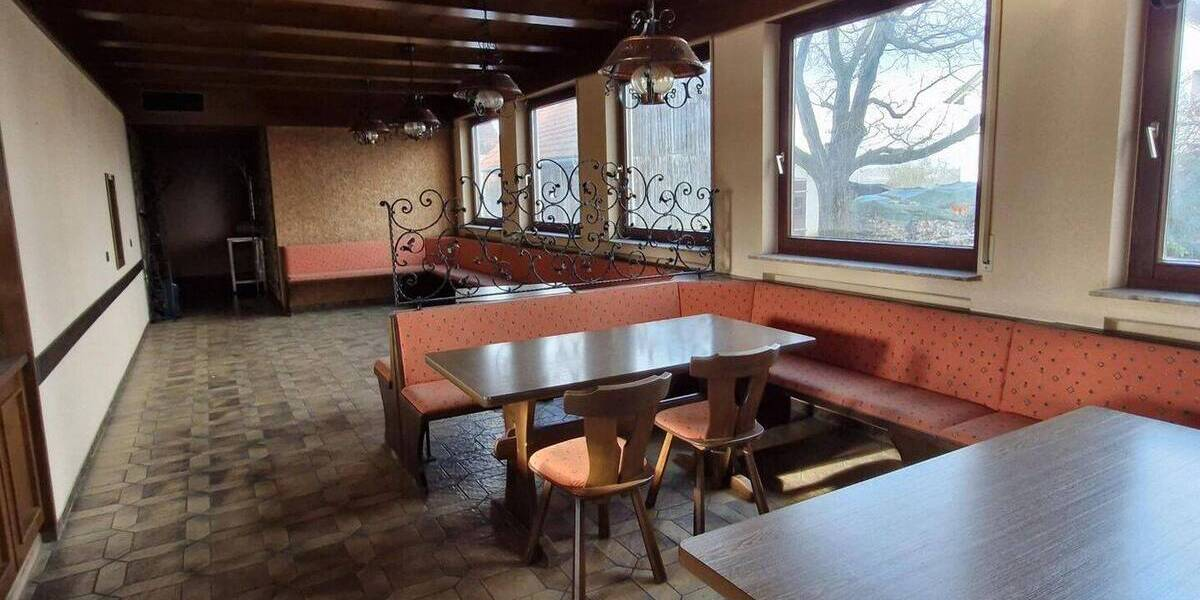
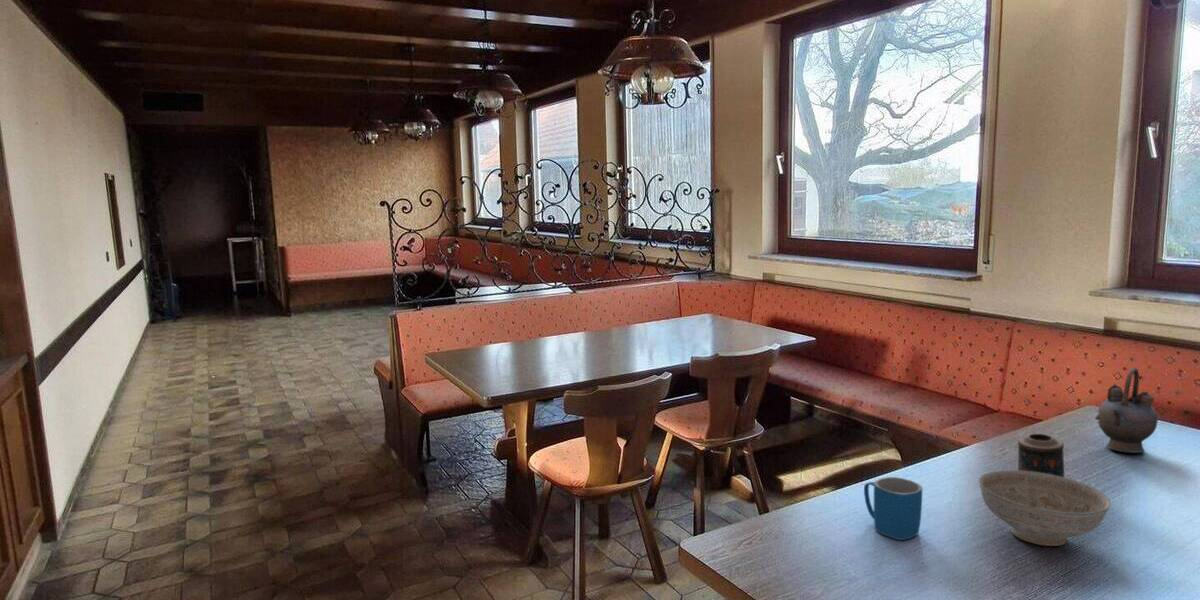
+ mug (890, 505)
+ candle (1039, 457)
+ teapot (1125, 409)
+ decorative bowl (1040, 512)
